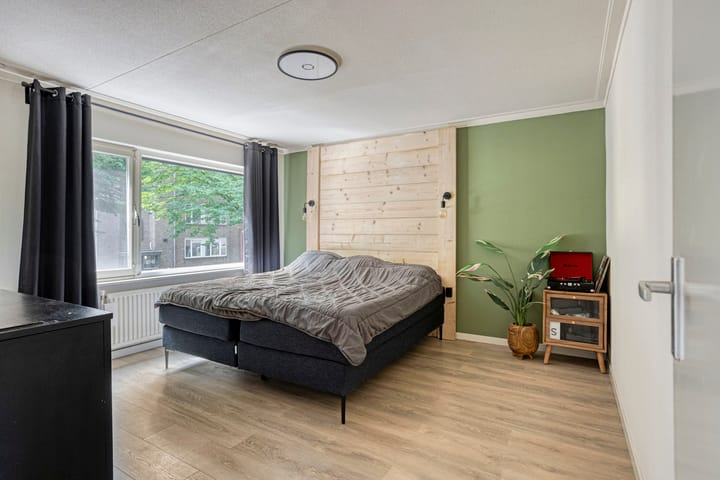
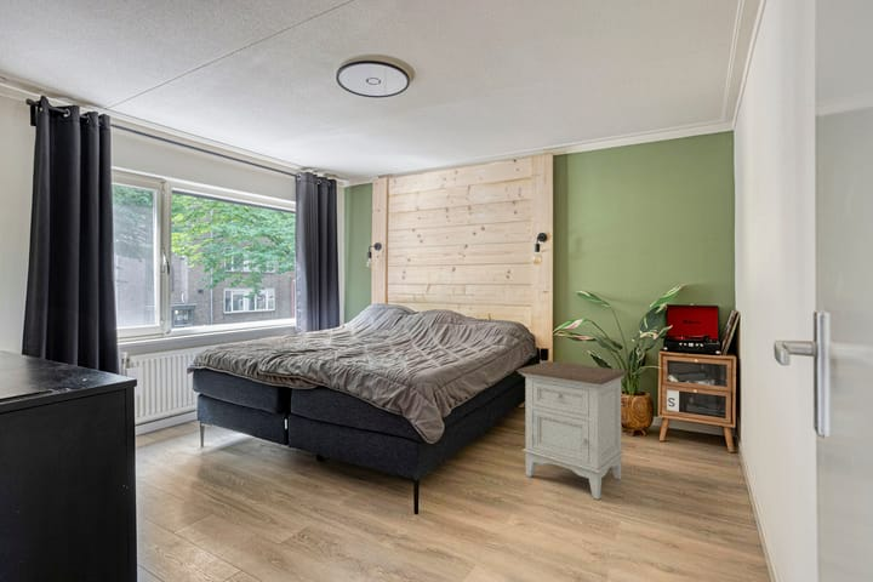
+ nightstand (571, 423)
